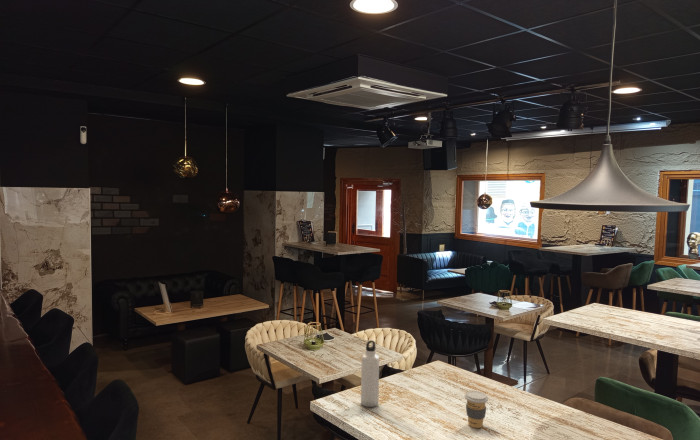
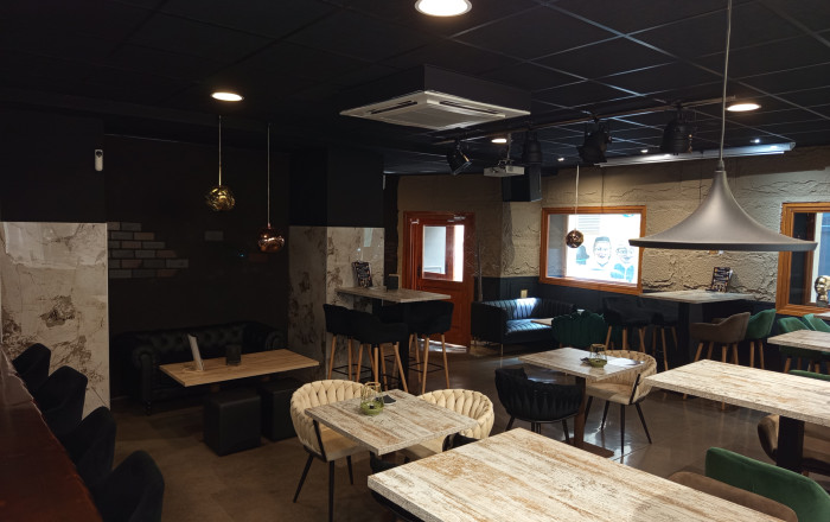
- water bottle (370, 372)
- coffee cup (476, 409)
